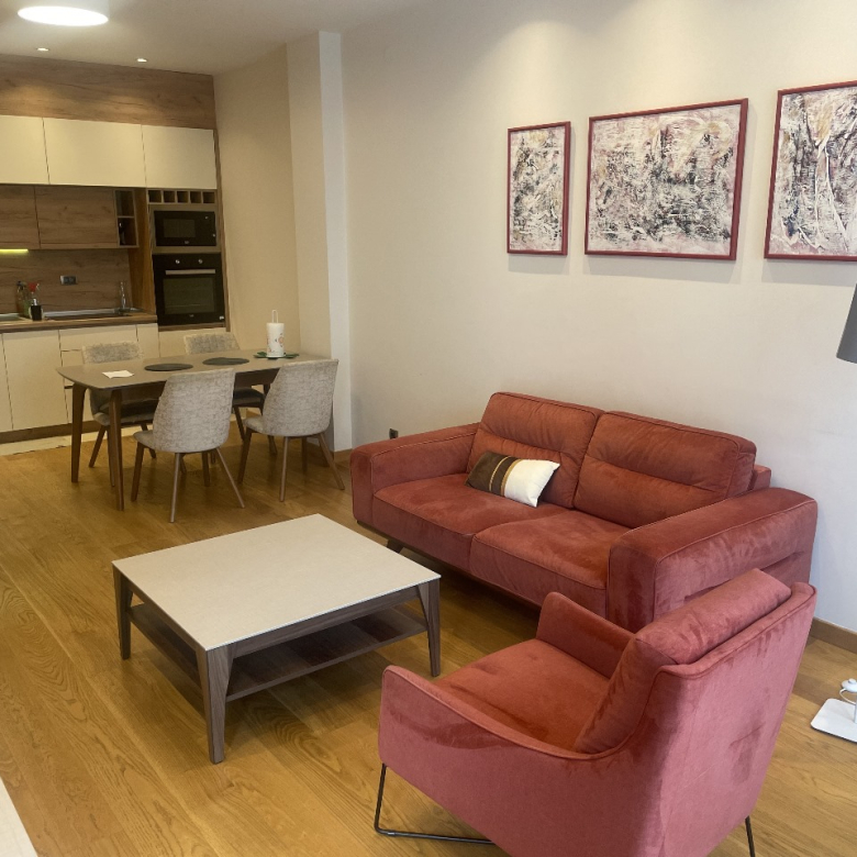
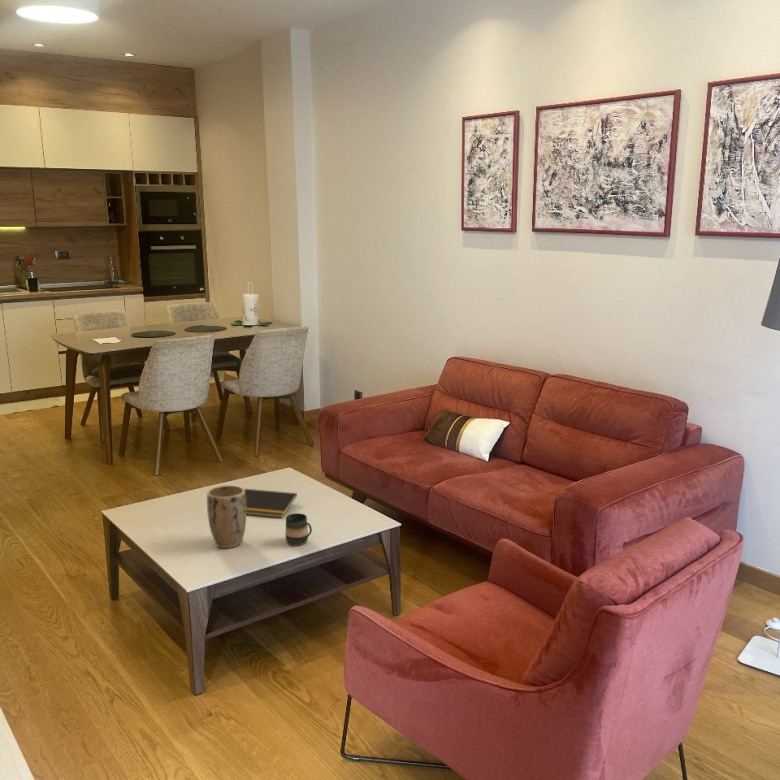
+ notepad (263, 502)
+ mug (300, 530)
+ plant pot (227, 517)
